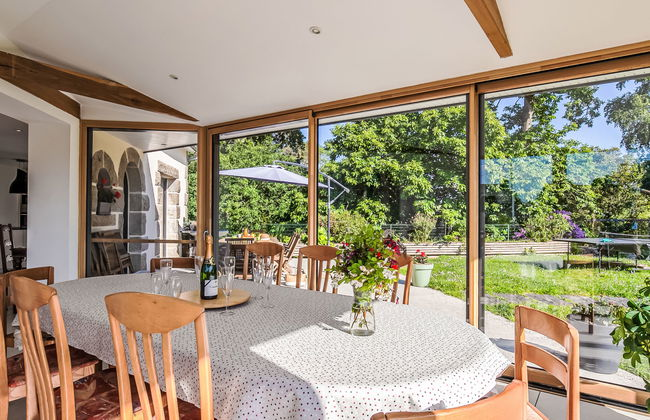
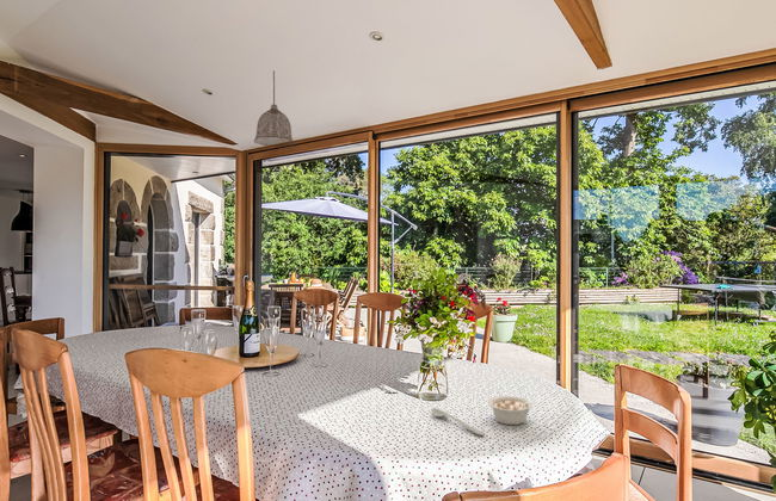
+ pendant lamp (273, 106)
+ spoon (456, 420)
+ legume (511, 408)
